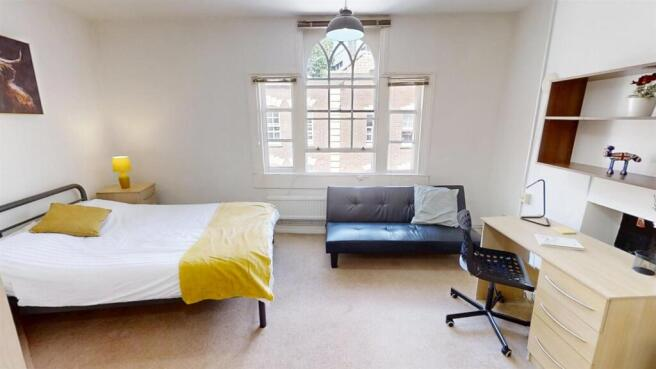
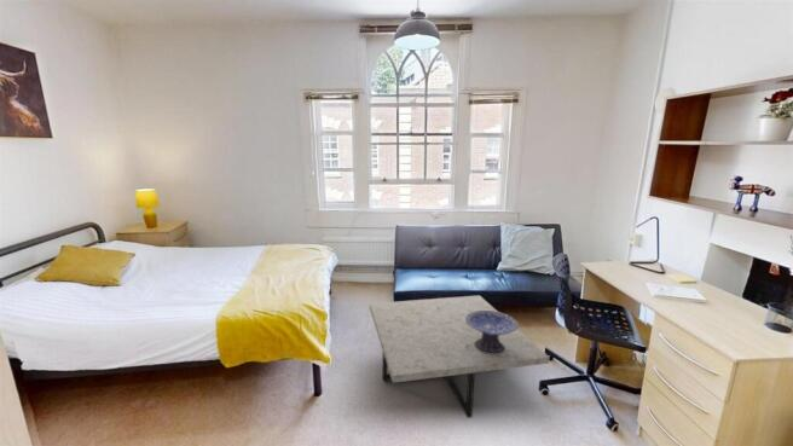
+ coffee table (445, 349)
+ decorative bowl (490, 332)
